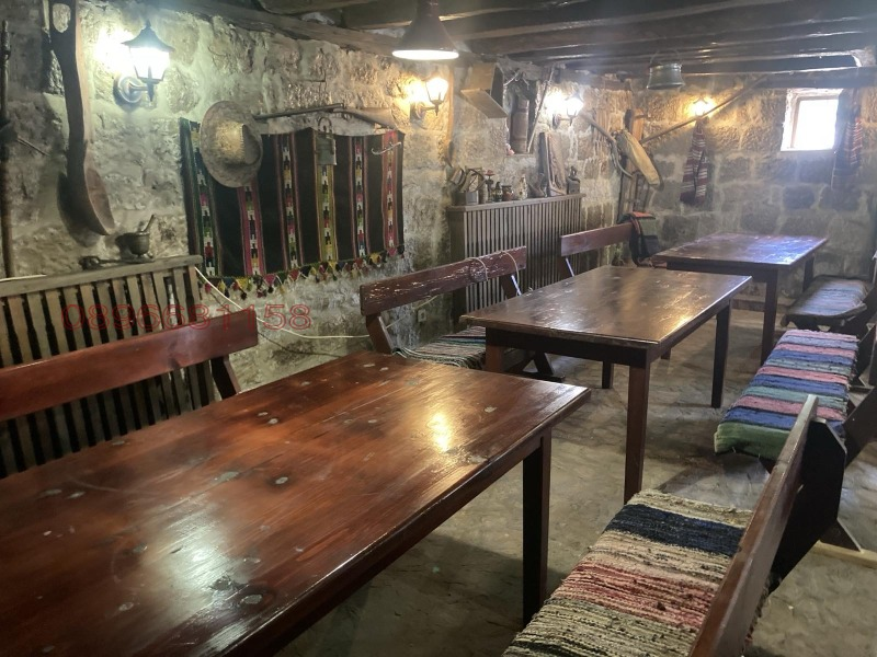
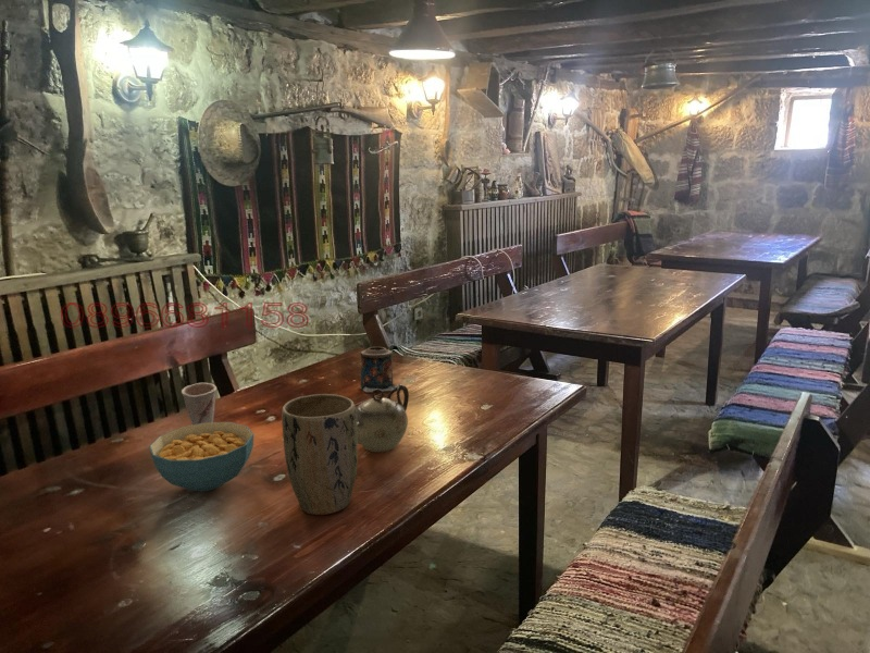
+ plant pot (321, 454)
+ cereal bowl (204, 461)
+ candle (378, 368)
+ teapot (375, 419)
+ cup (201, 411)
